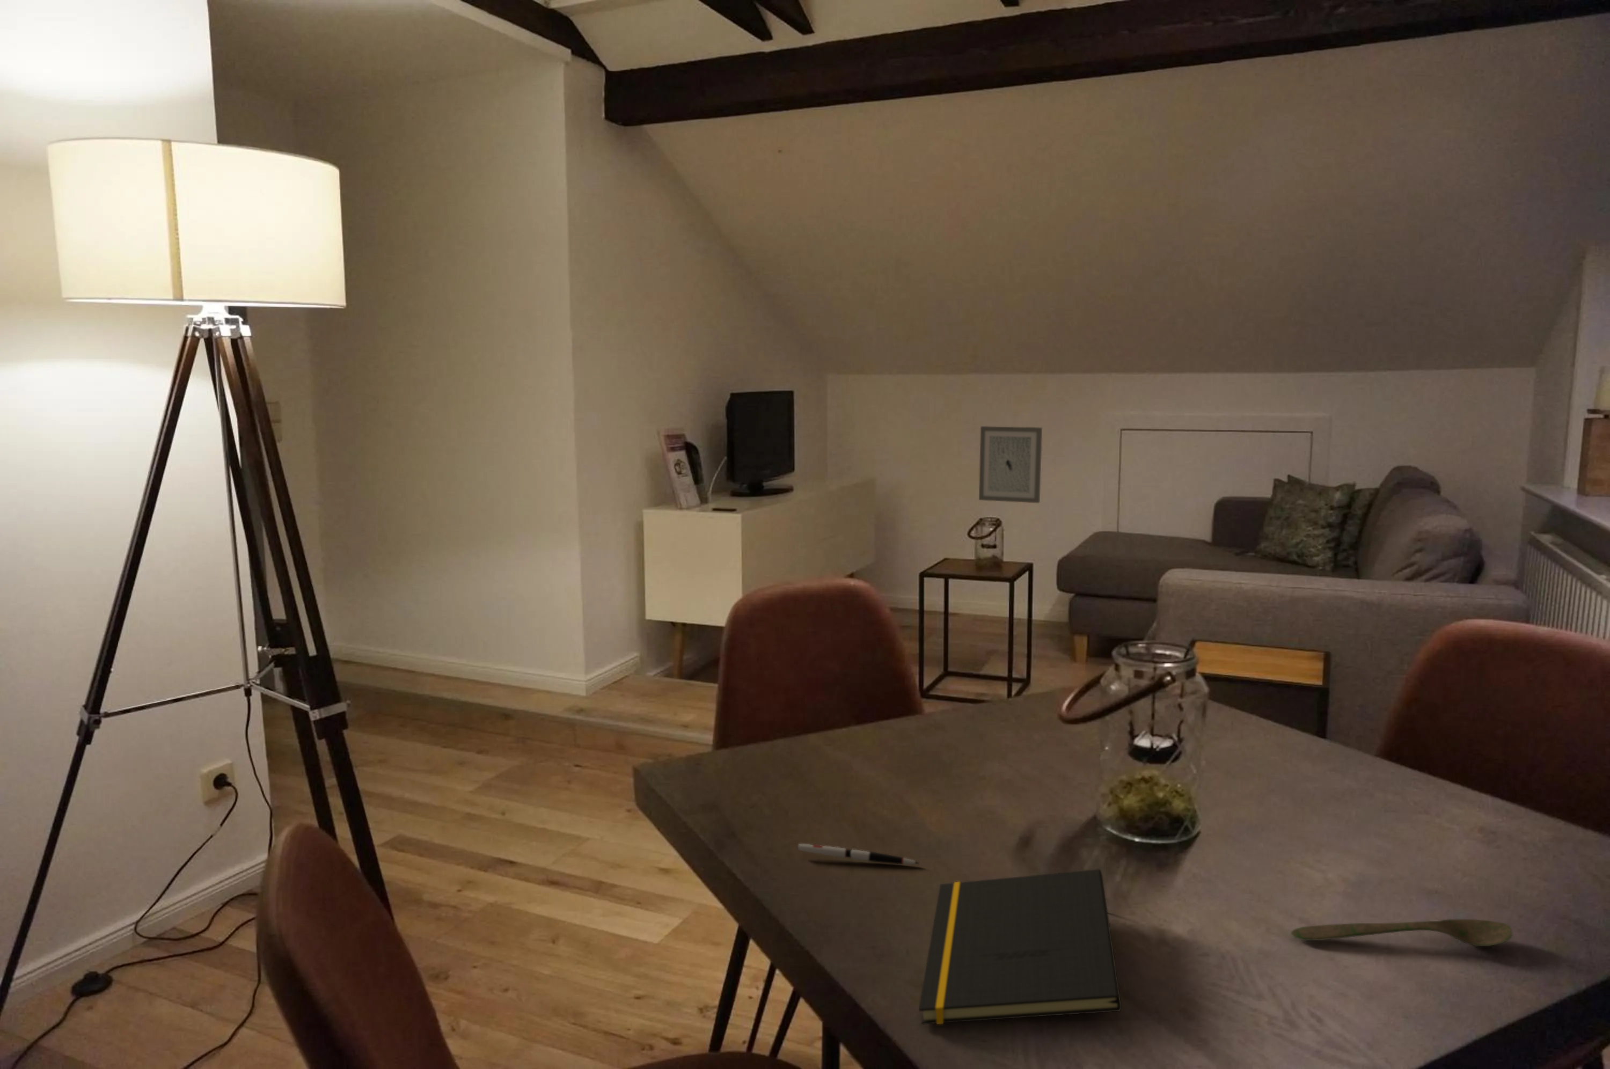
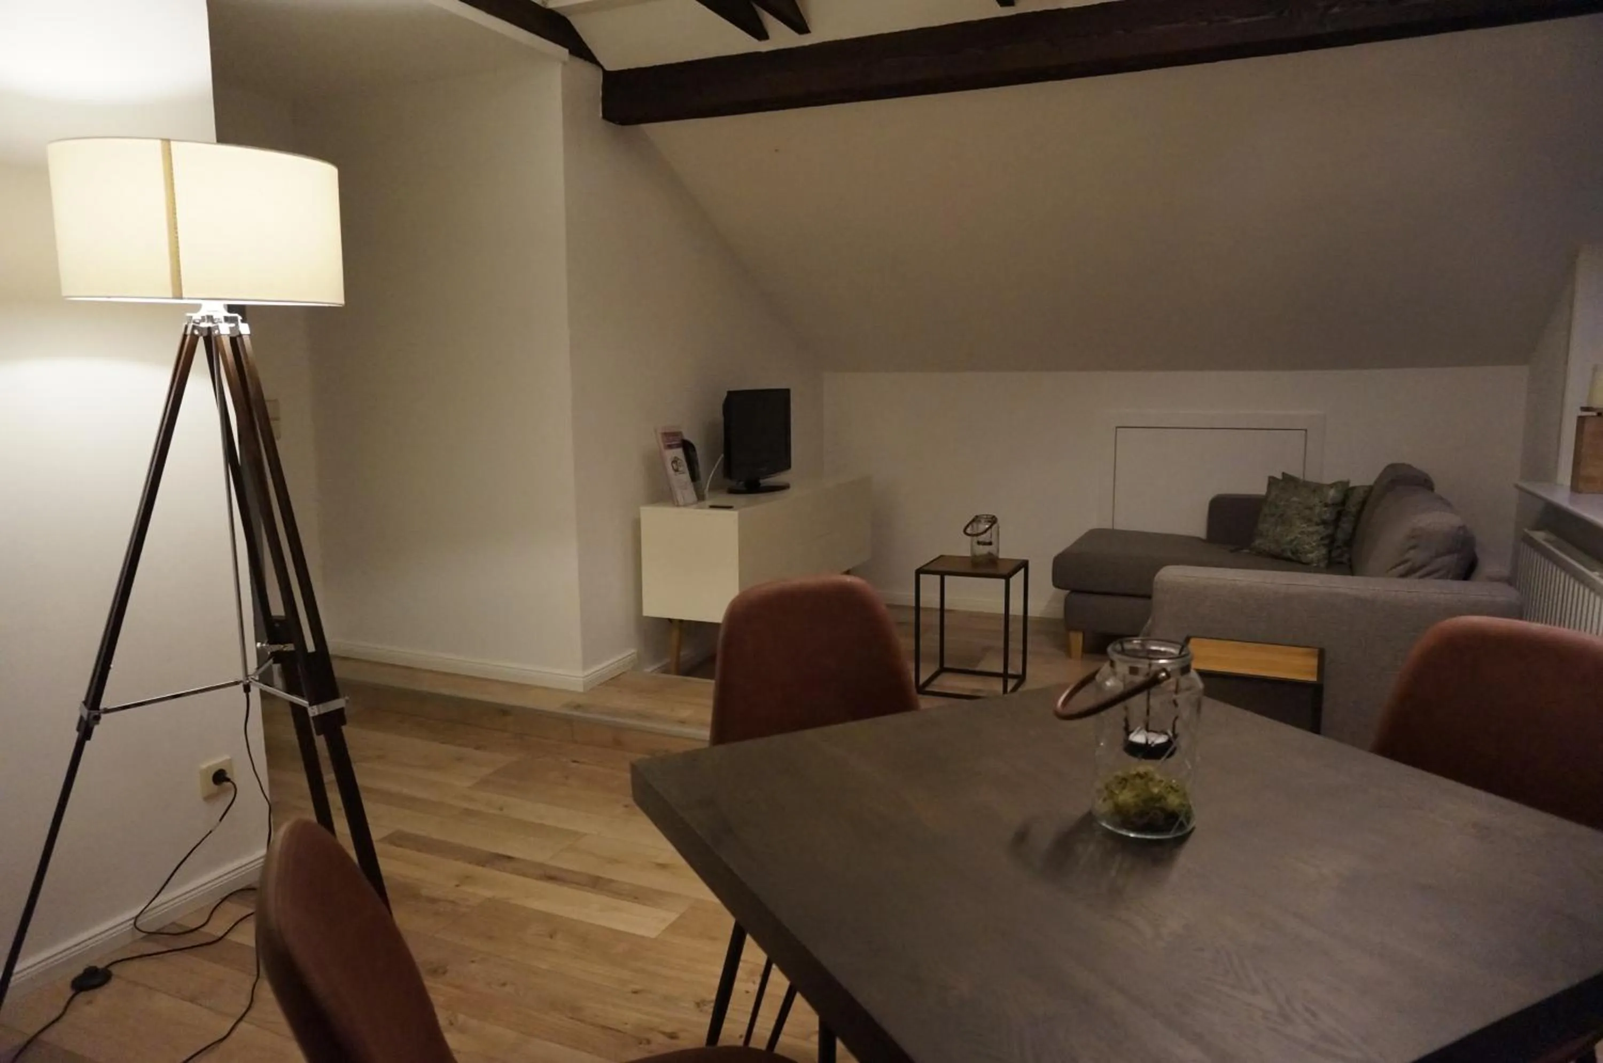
- notepad (1018, 940)
- spoon (1399, 931)
- wall art (1010, 464)
- pen (857, 854)
